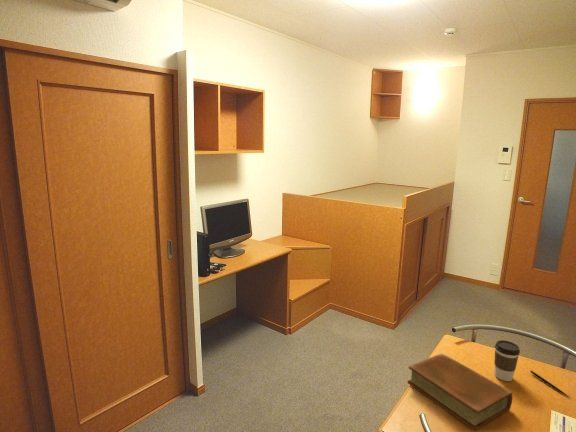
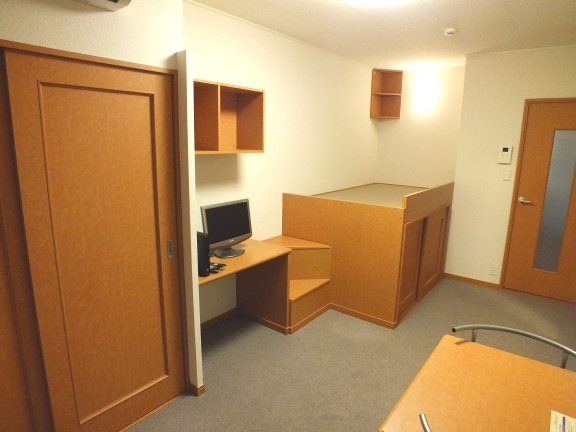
- book (457, 386)
- pen (549, 383)
- coffee cup (505, 360)
